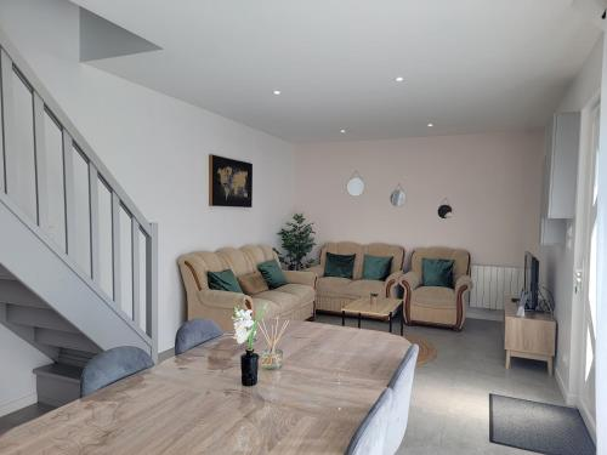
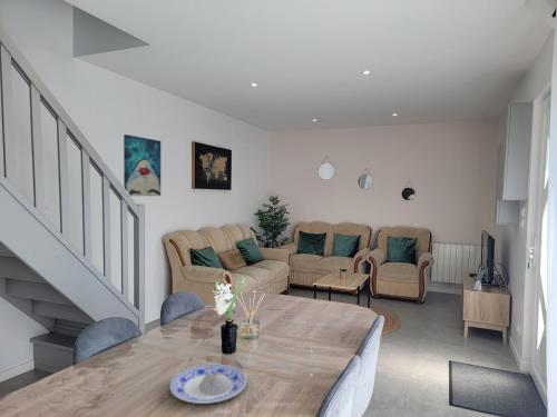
+ plate (208, 380)
+ wall art (143, 167)
